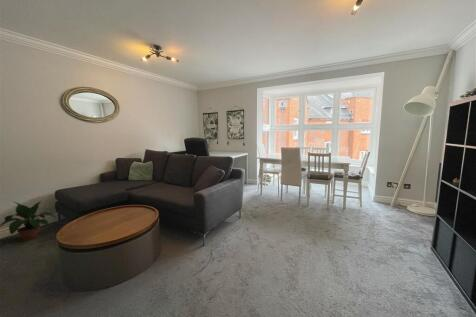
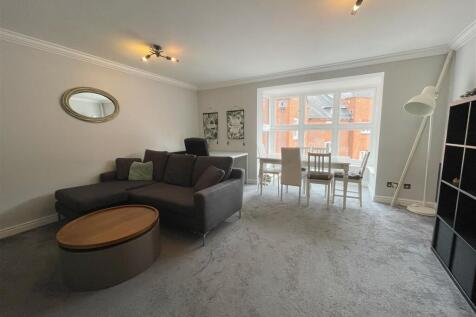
- potted plant (27, 217)
